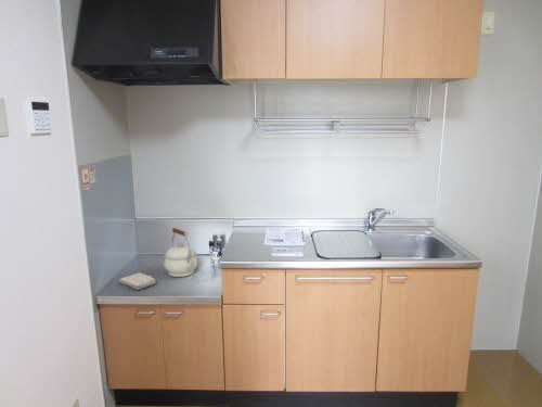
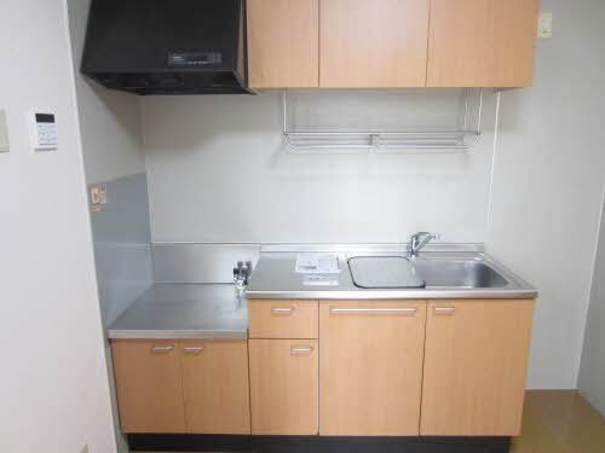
- kettle (181, 252)
- washcloth (138, 280)
